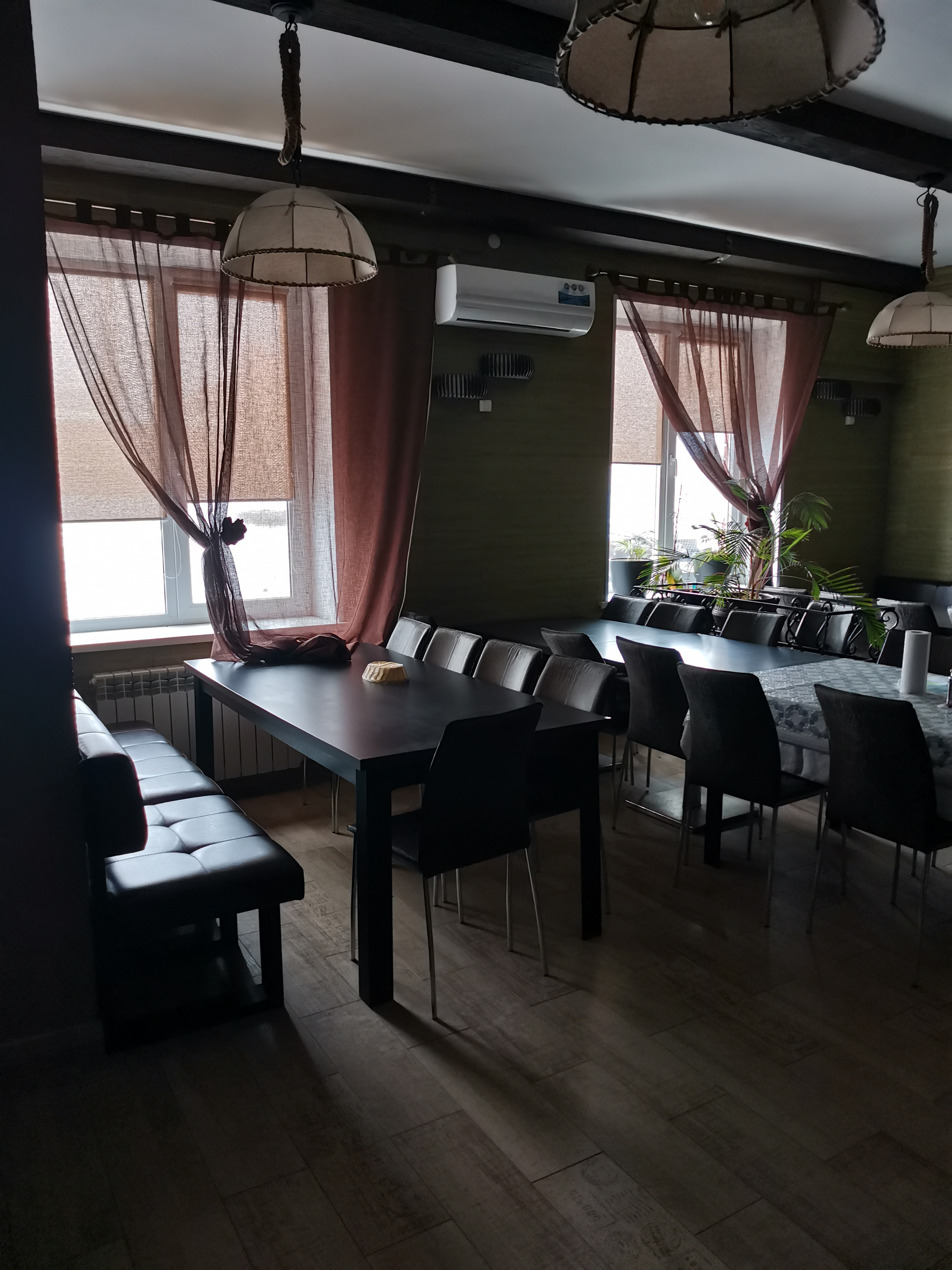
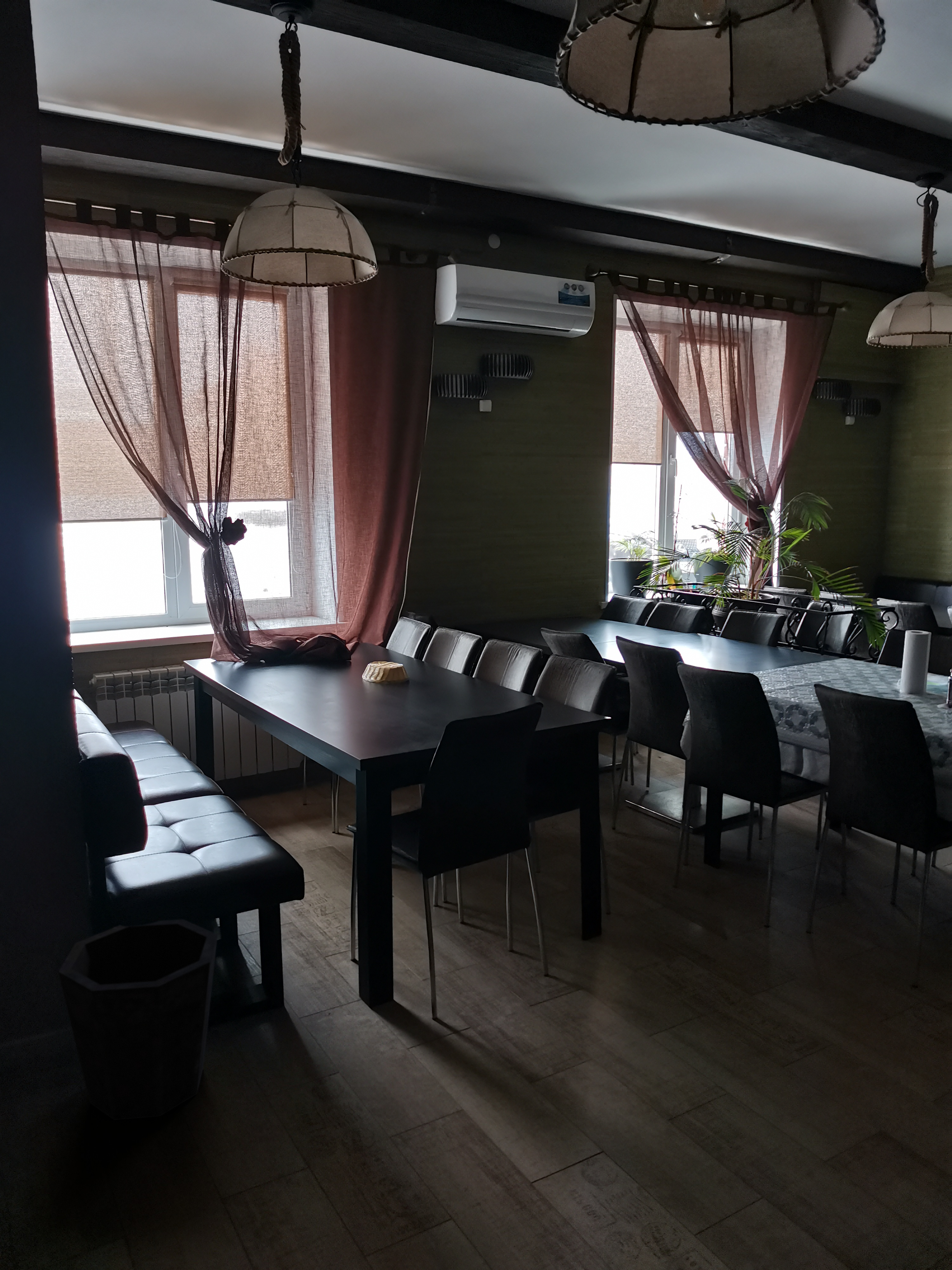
+ waste bin (145, 1019)
